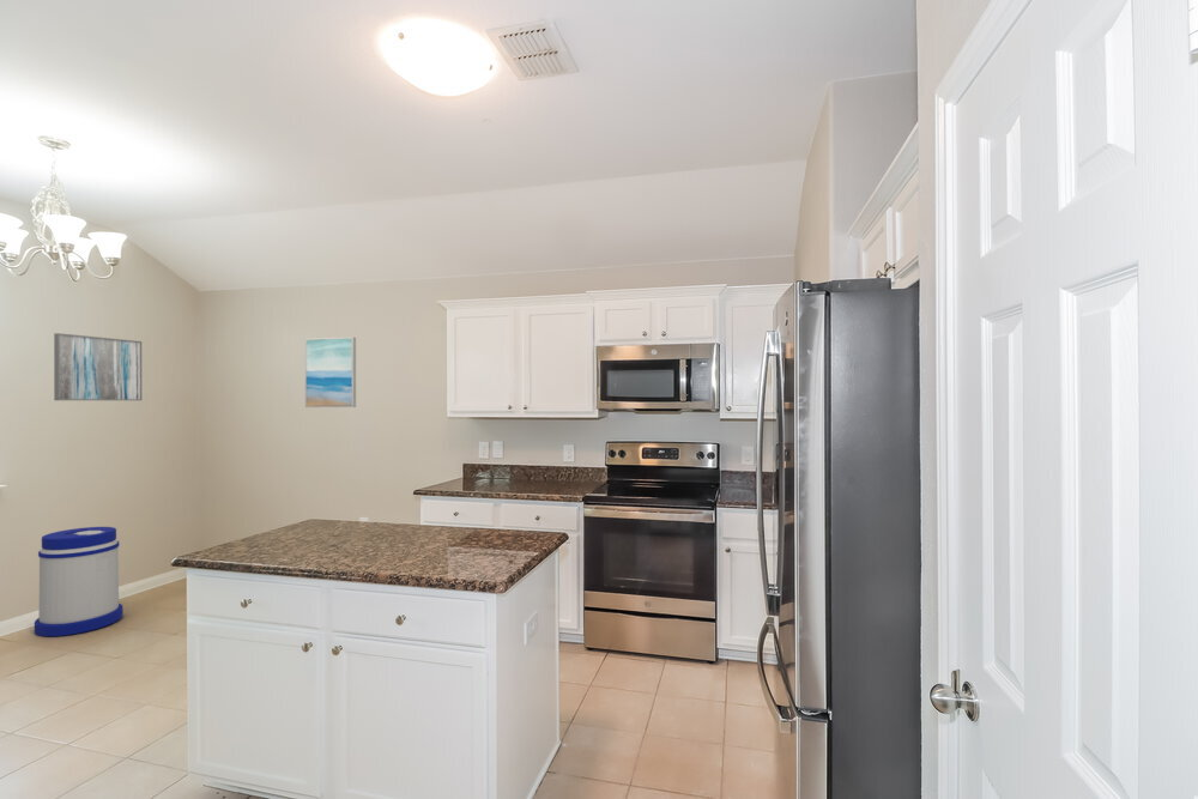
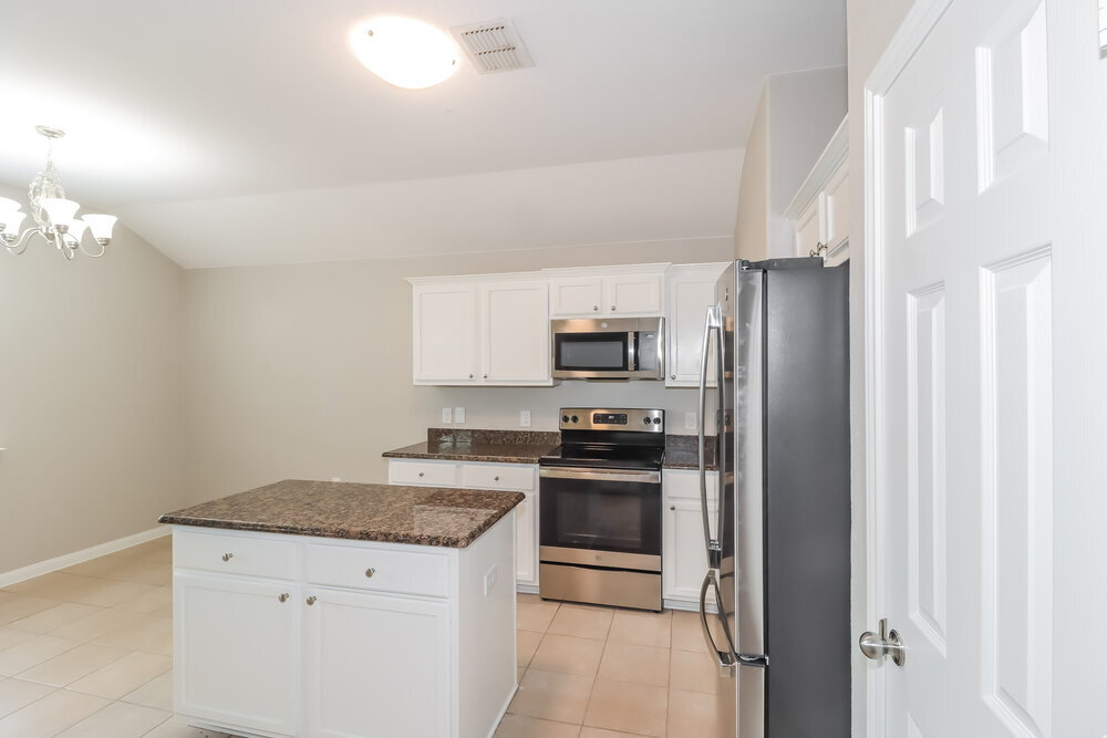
- wall art (101, 369)
- wall art (329, 373)
- trash can (79, 577)
